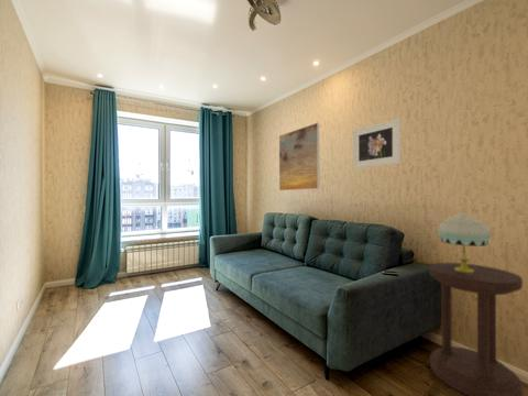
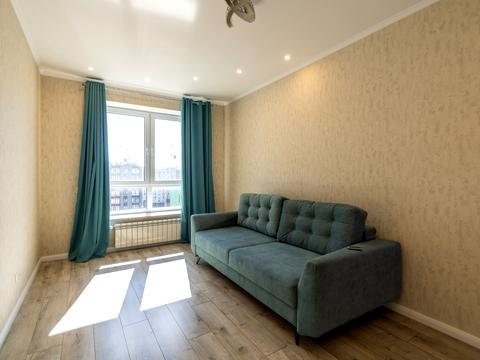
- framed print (297, 160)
- side table (477, 323)
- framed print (374, 145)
- table lamp (463, 240)
